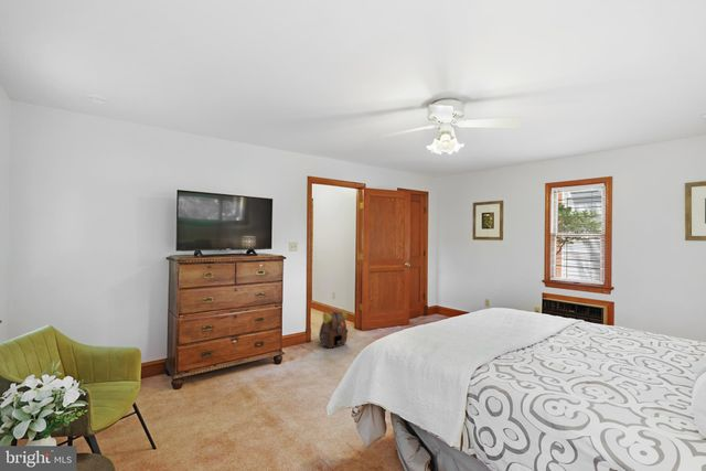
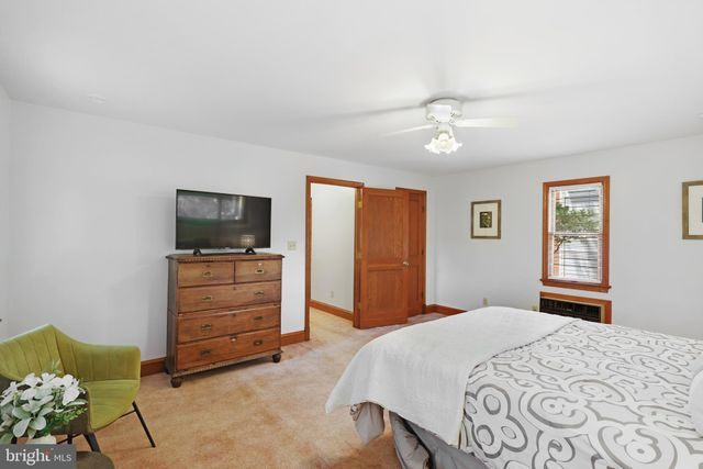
- backpack (332, 327)
